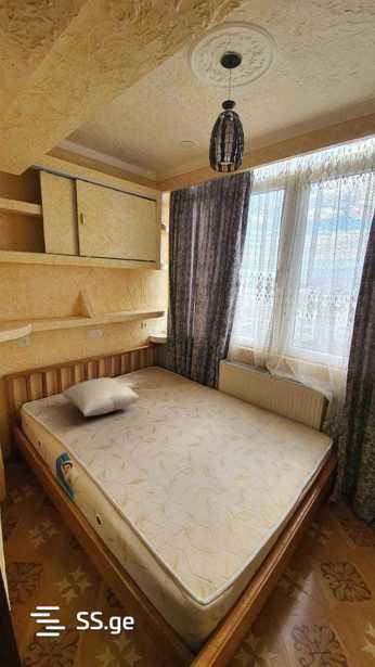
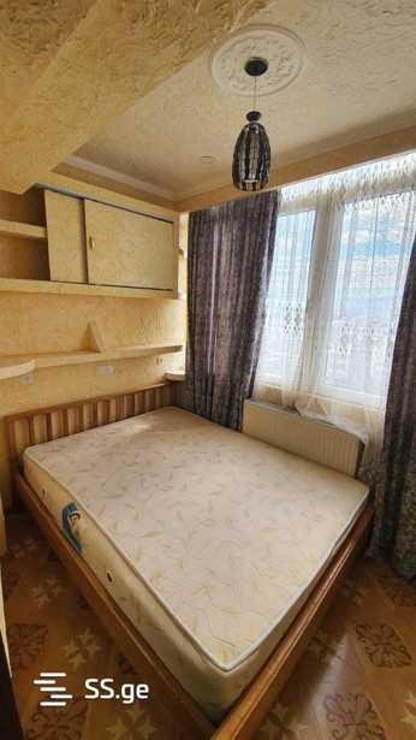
- pillow (101, 395)
